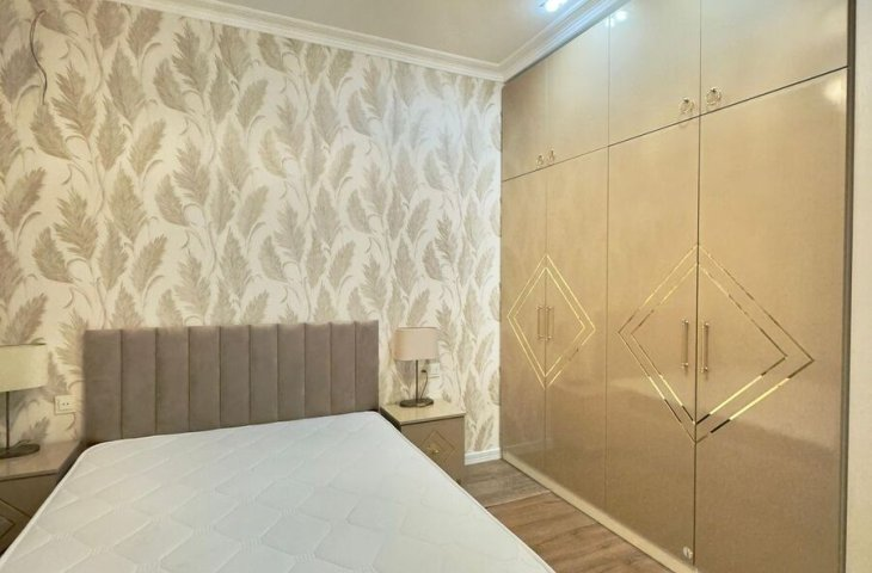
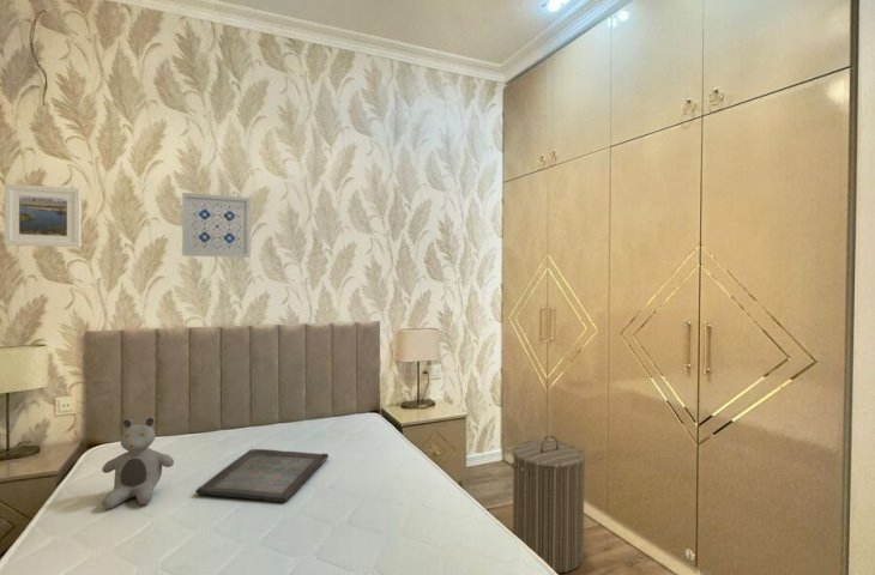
+ serving tray (266, 471)
+ laundry hamper (548, 494)
+ wall art (217, 225)
+ teddy bear (134, 459)
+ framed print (43, 216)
